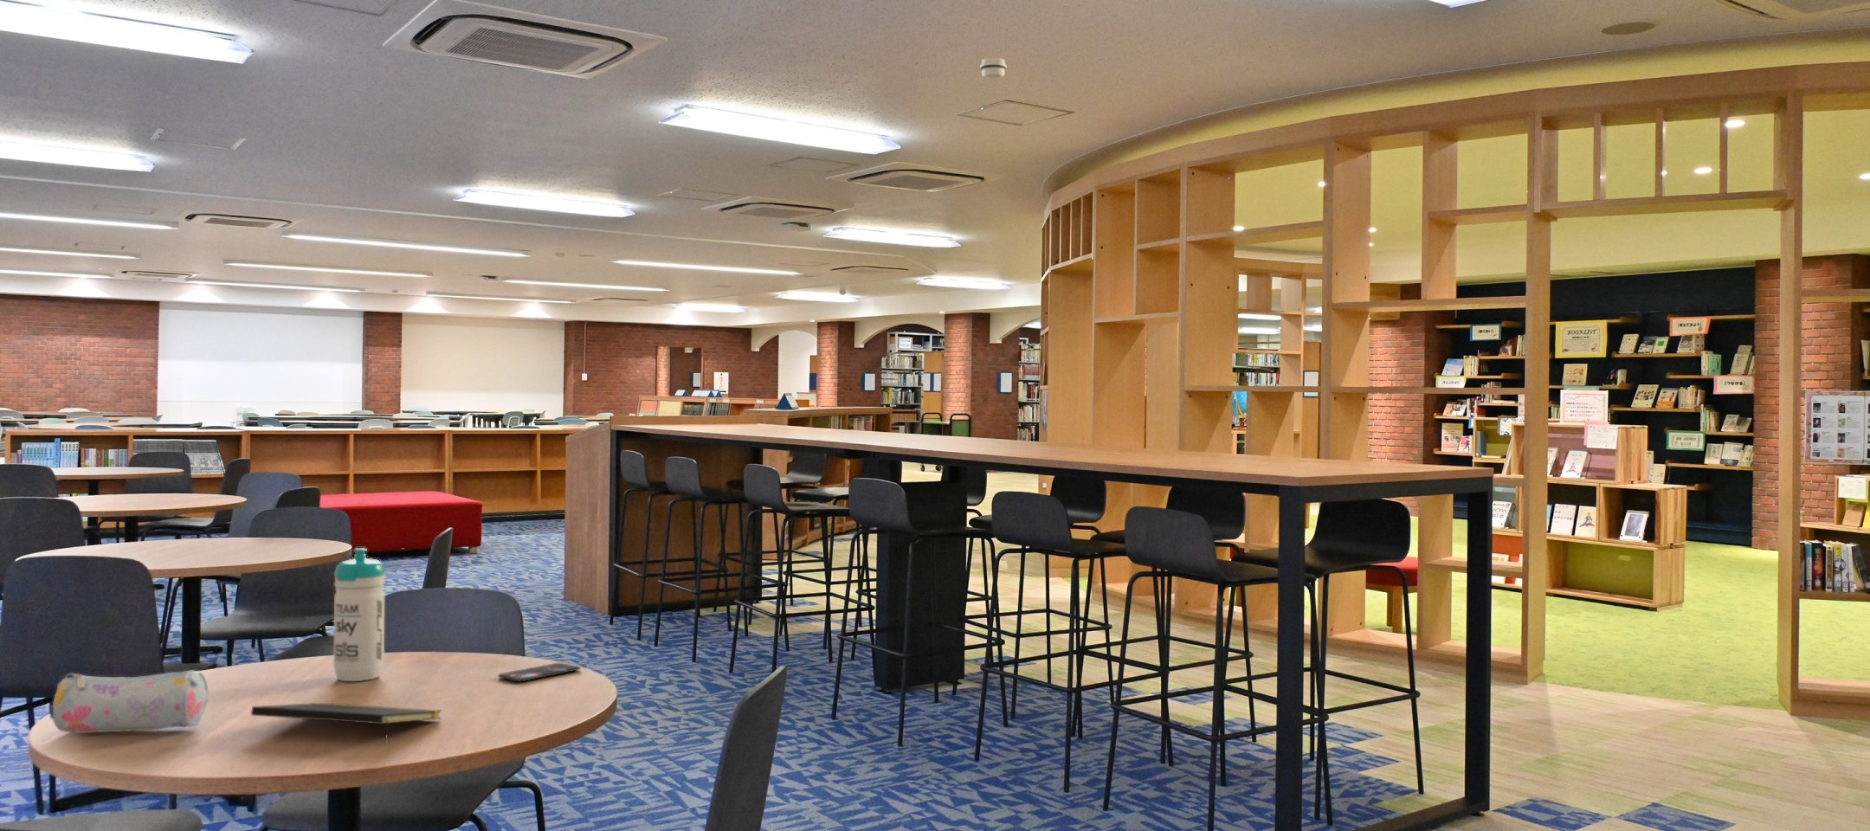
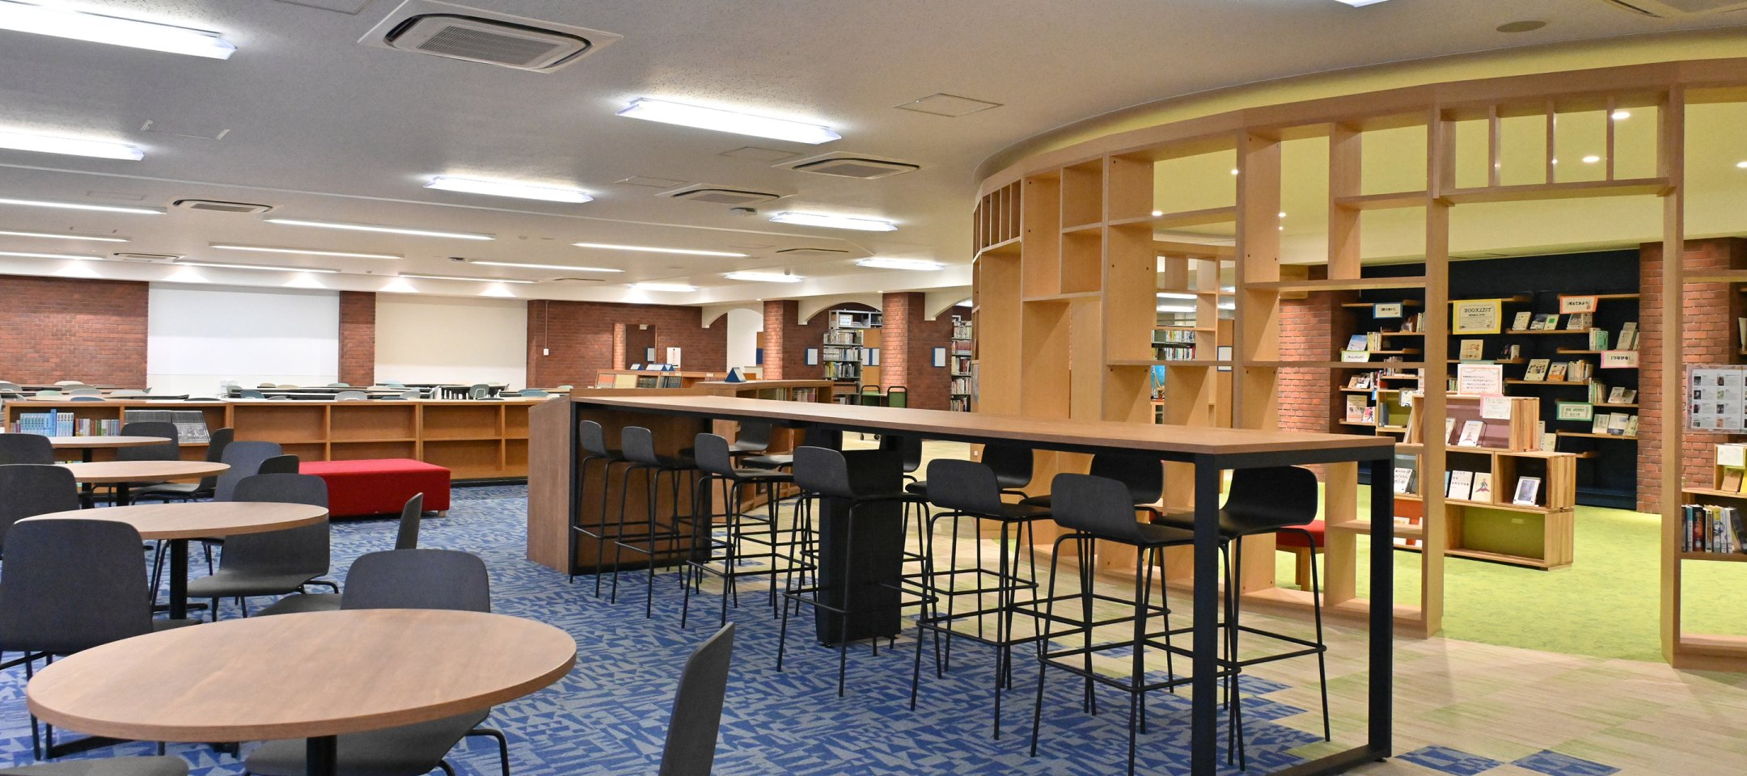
- smartphone (539, 671)
- pencil case (131, 700)
- notepad (349, 713)
- water bottle (359, 612)
- smoke detector (993, 68)
